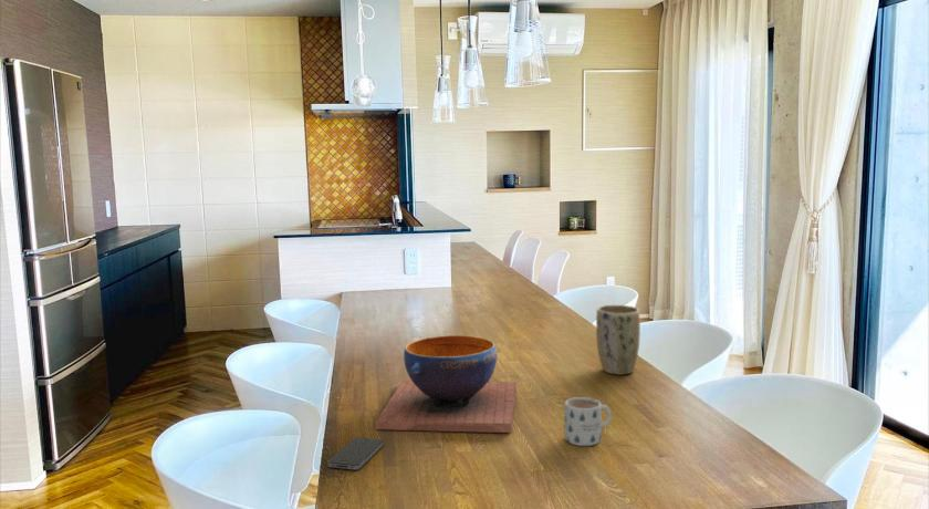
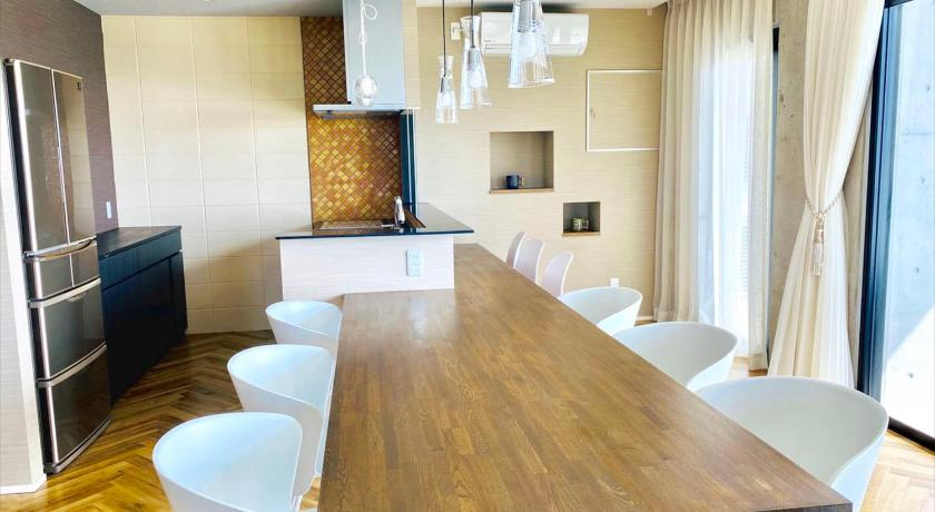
- decorative bowl (450, 375)
- mug (588, 419)
- plant pot (617, 340)
- smartphone (356, 453)
